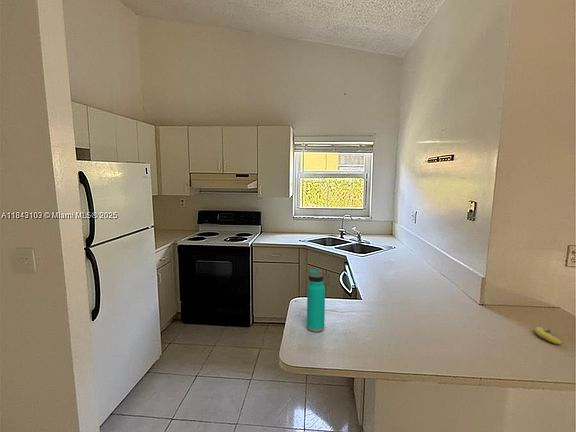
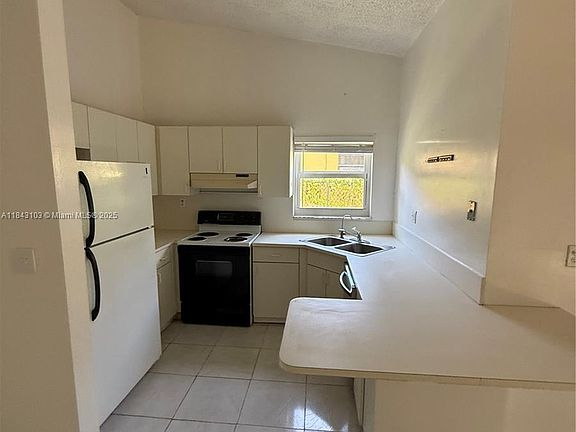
- water bottle (316, 299)
- fruit (546, 333)
